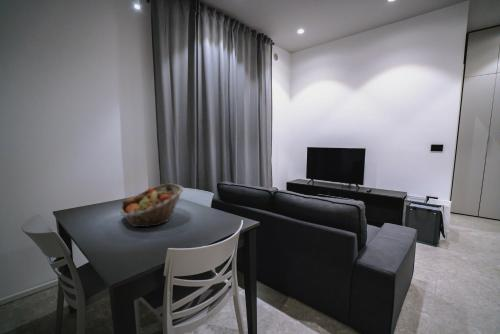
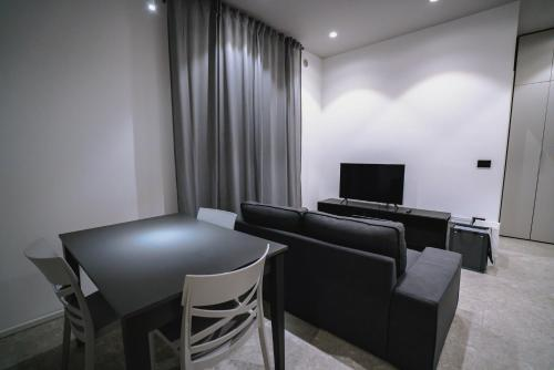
- fruit basket (152, 203)
